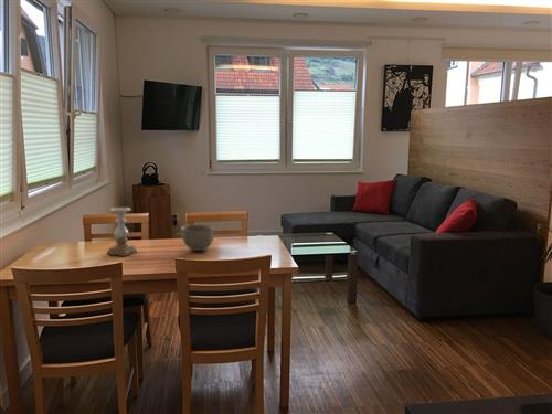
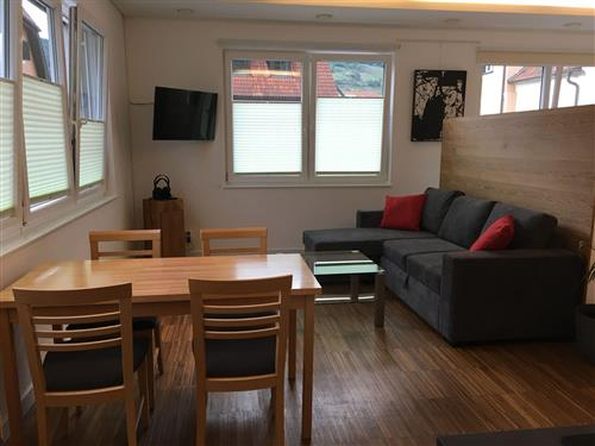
- candle holder (120, 231)
- bowl (198, 238)
